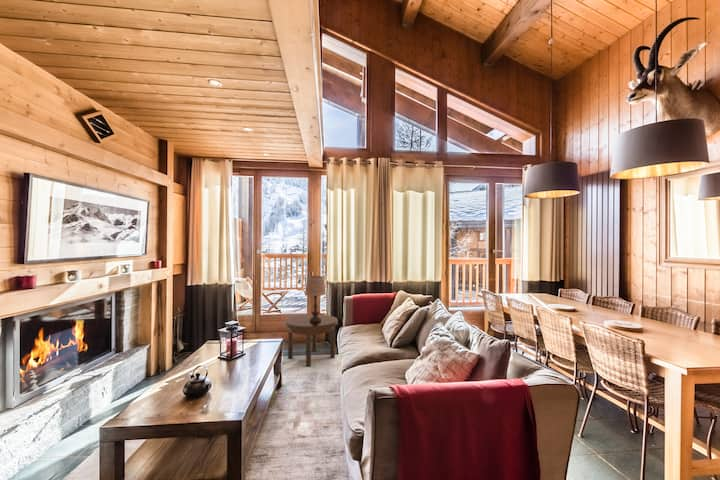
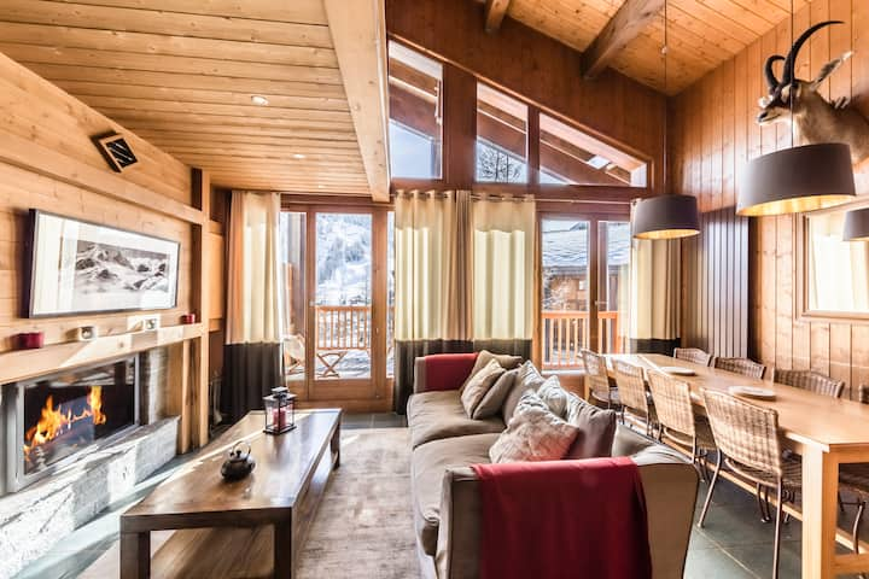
- side table (312, 338)
- table lamp (315, 298)
